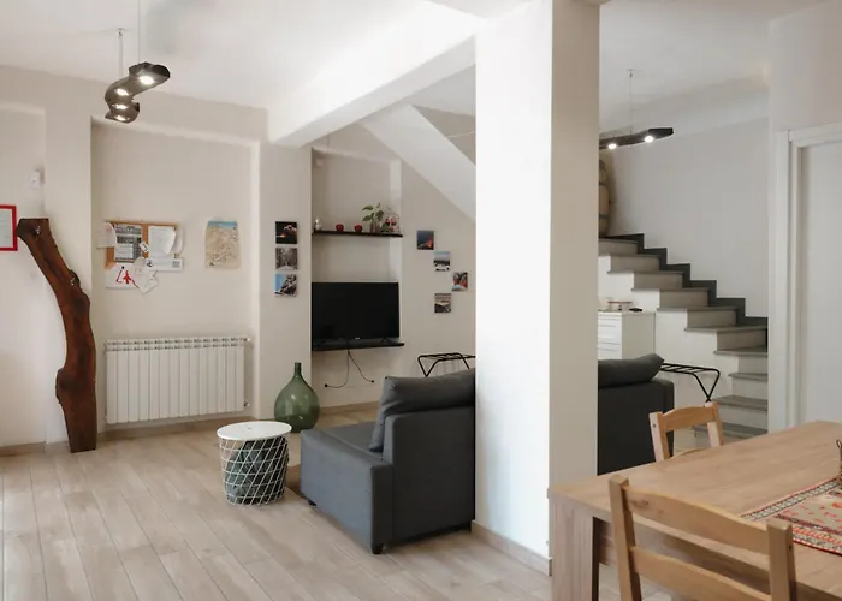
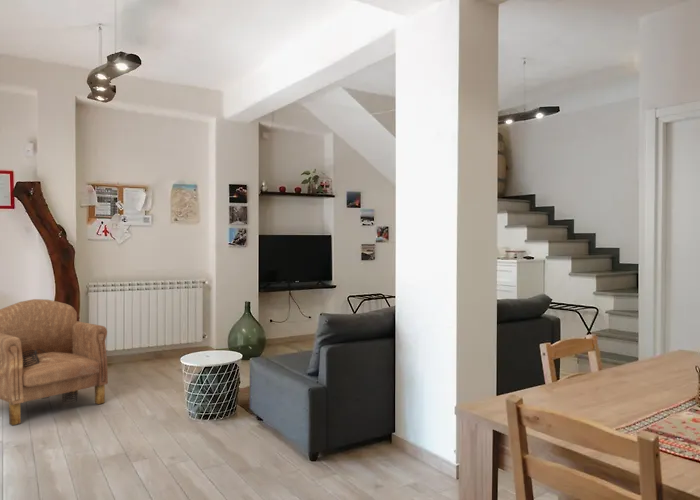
+ armchair (47, 354)
